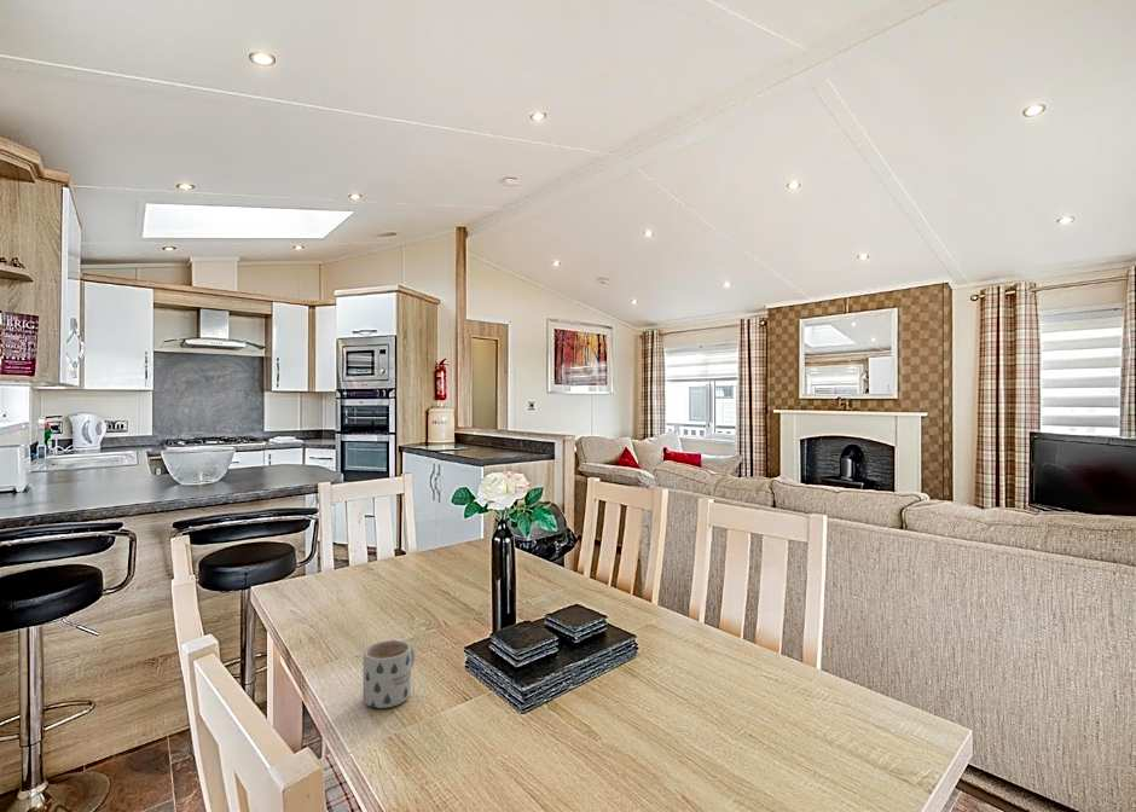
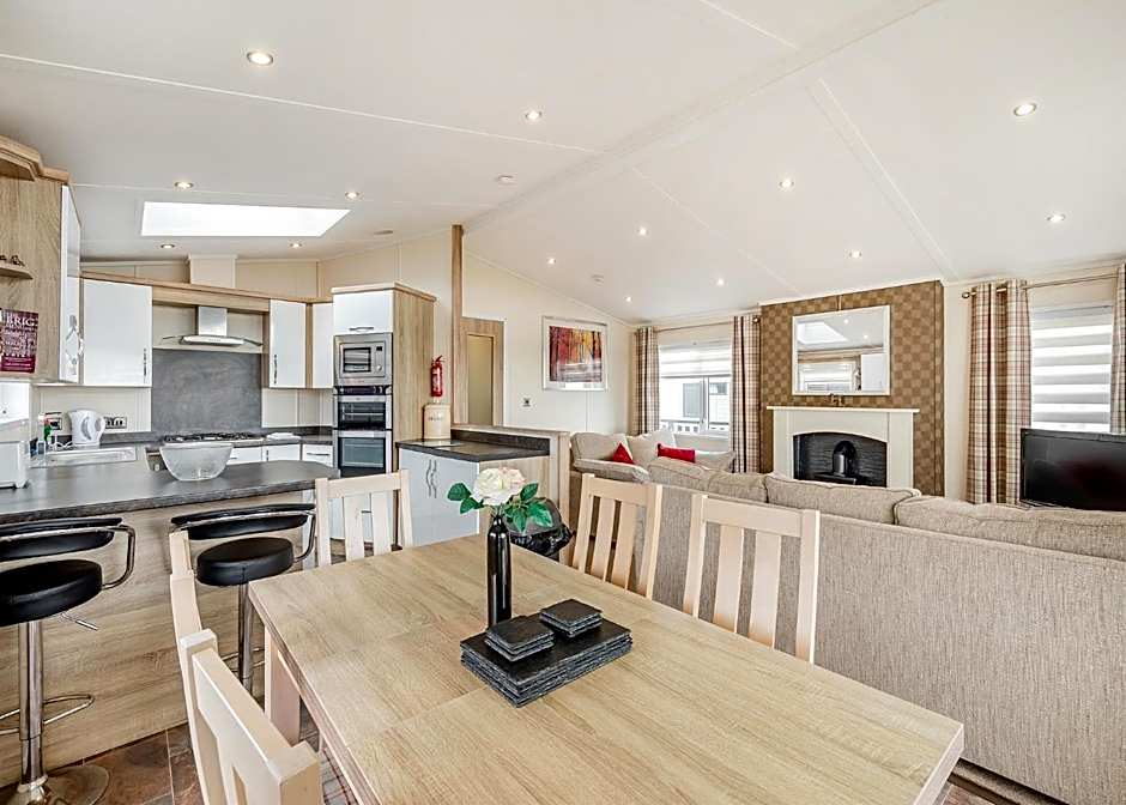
- mug (393, 669)
